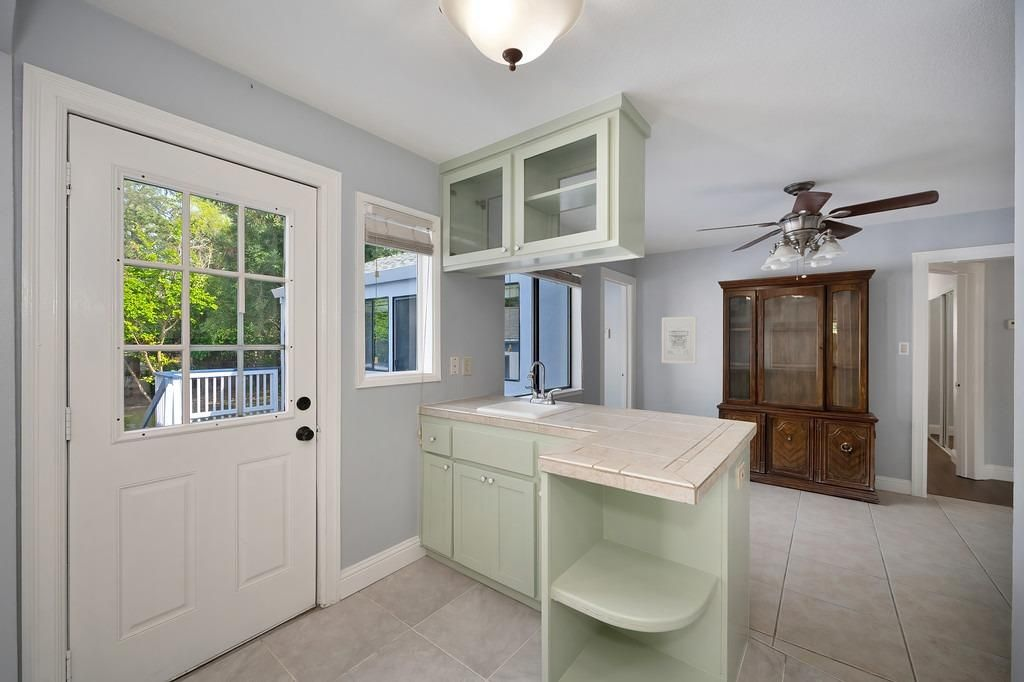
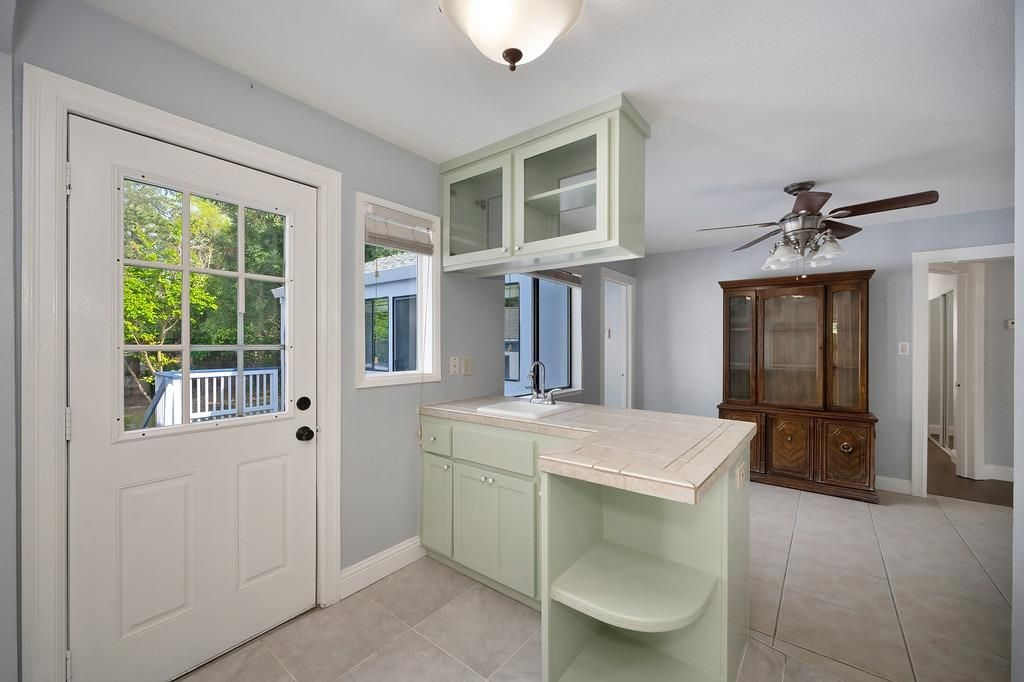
- wall art (678, 340)
